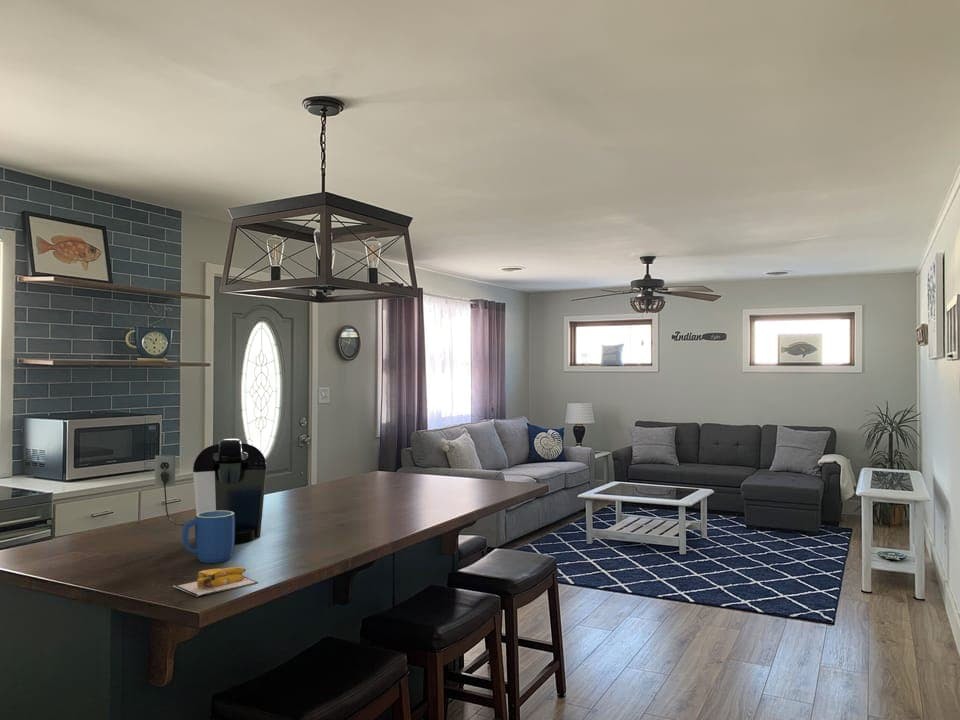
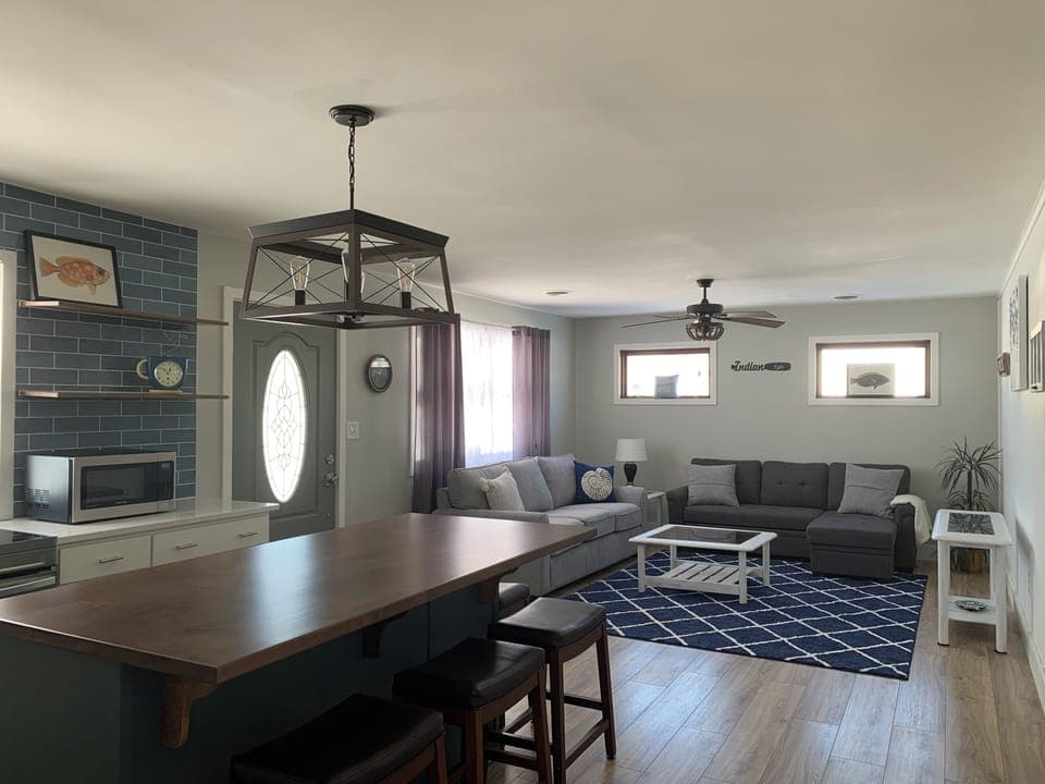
- coffee maker (209, 488)
- banana (216, 576)
- mug (210, 537)
